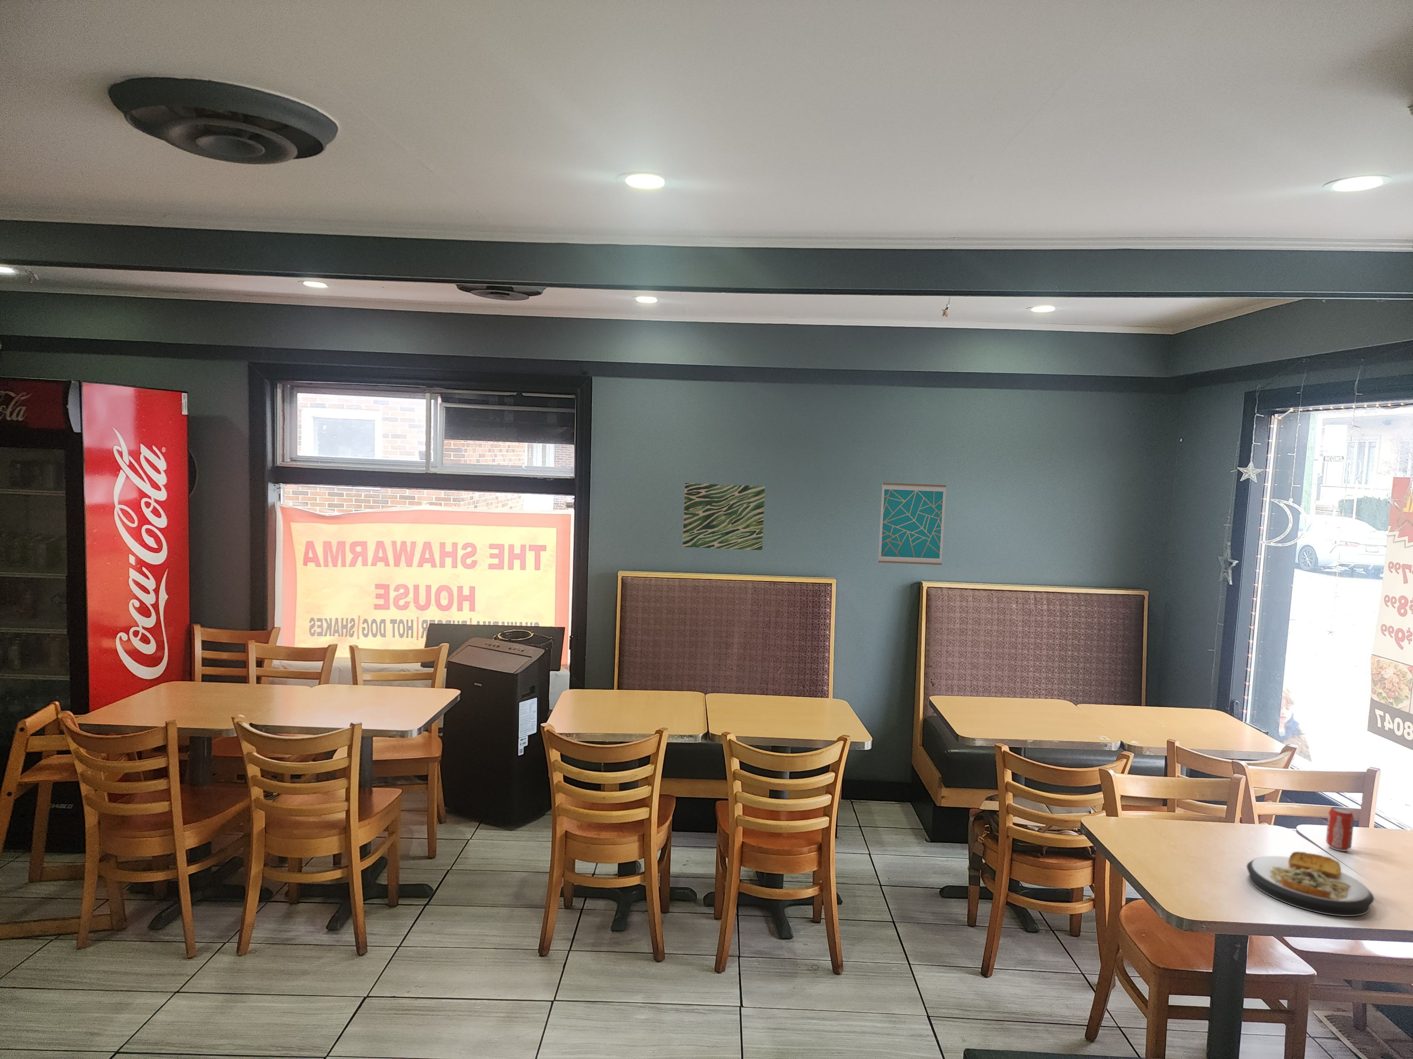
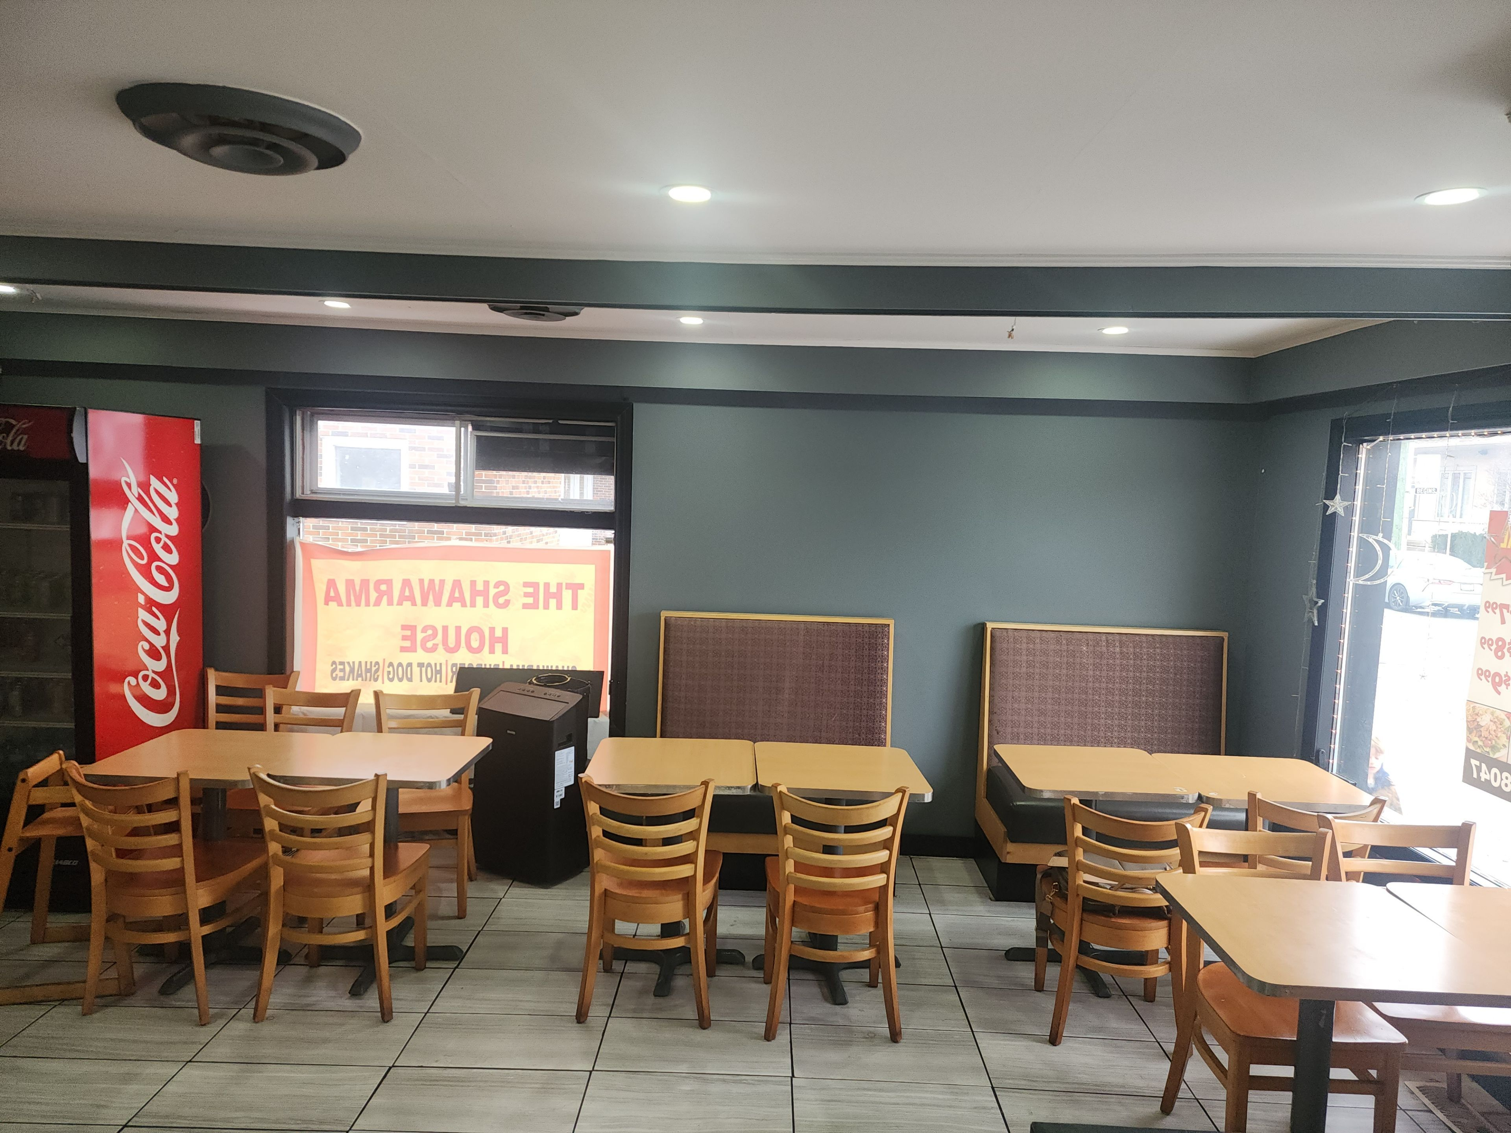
- plate (1308, 880)
- wall art (912, 524)
- beverage can (1340, 829)
- wall art (723, 516)
